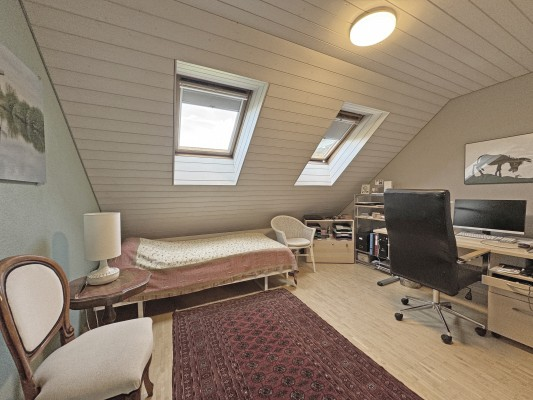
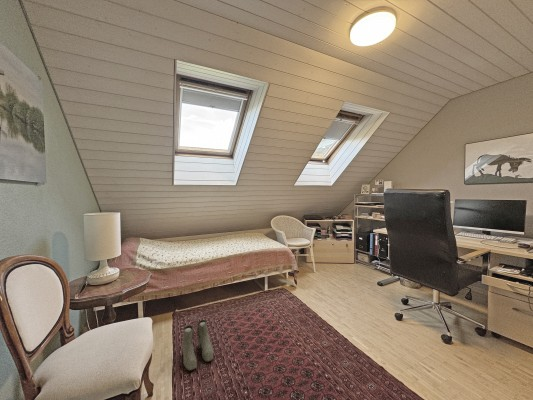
+ boots (198, 342)
